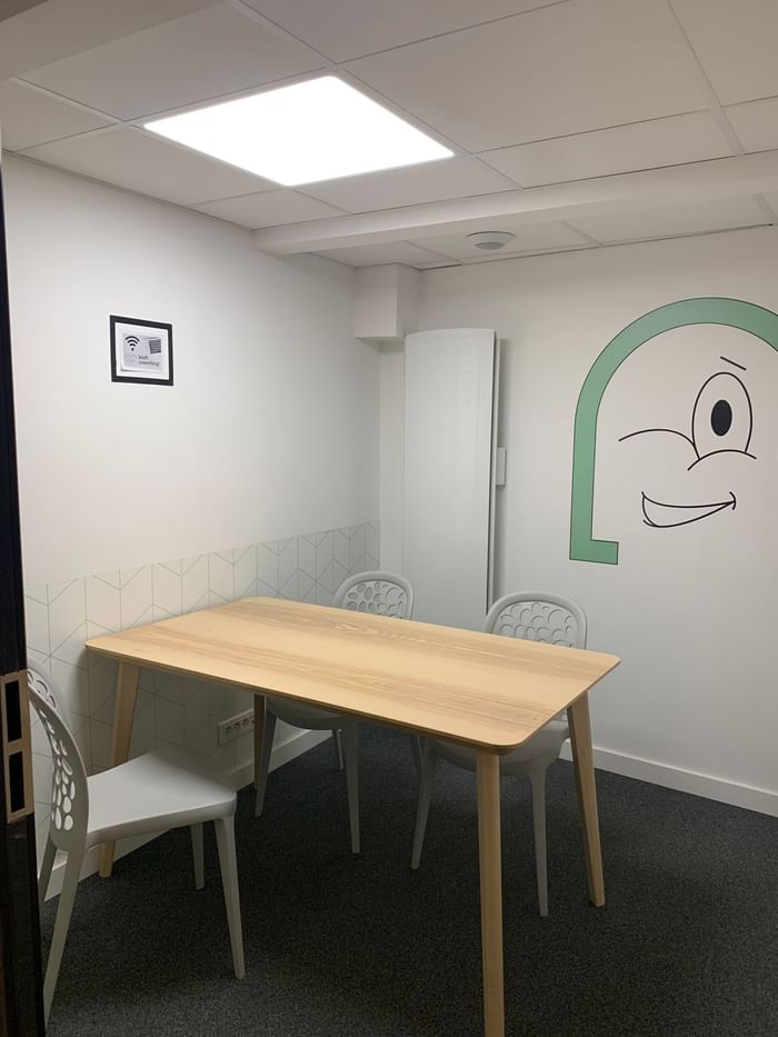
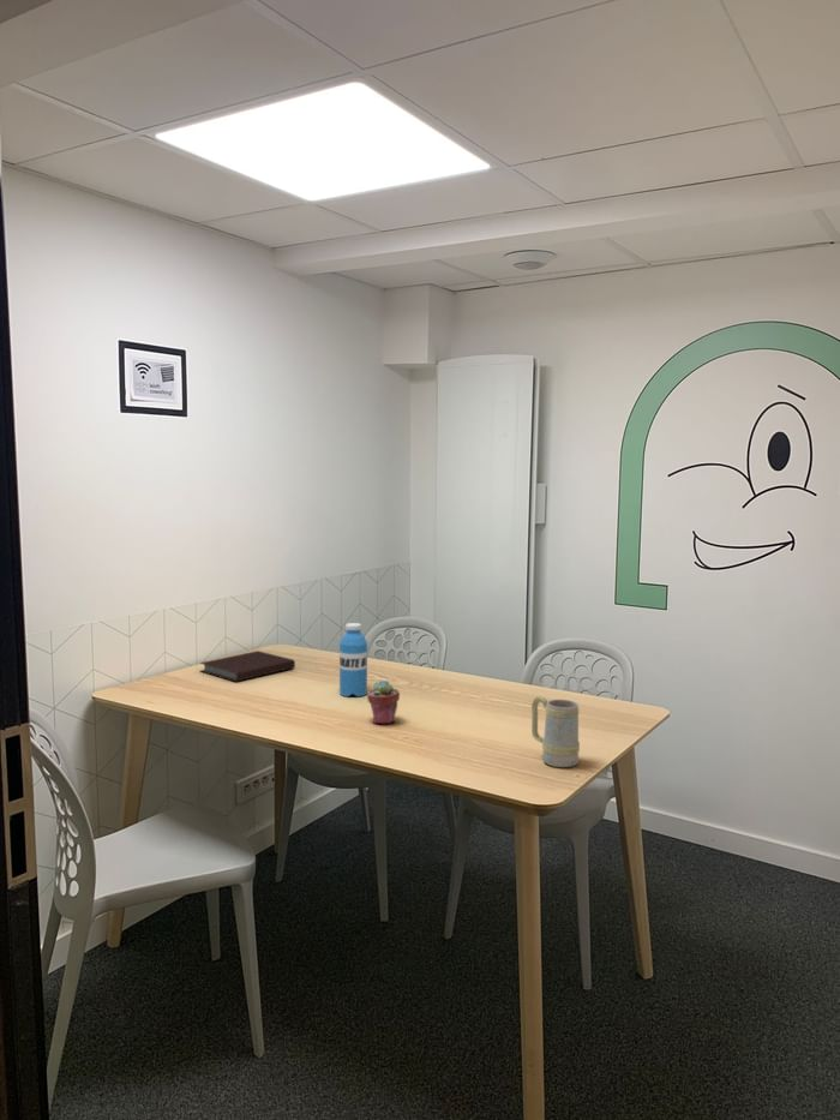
+ water bottle (353, 659)
+ mug (554, 730)
+ potted succulent (383, 700)
+ notebook (247, 665)
